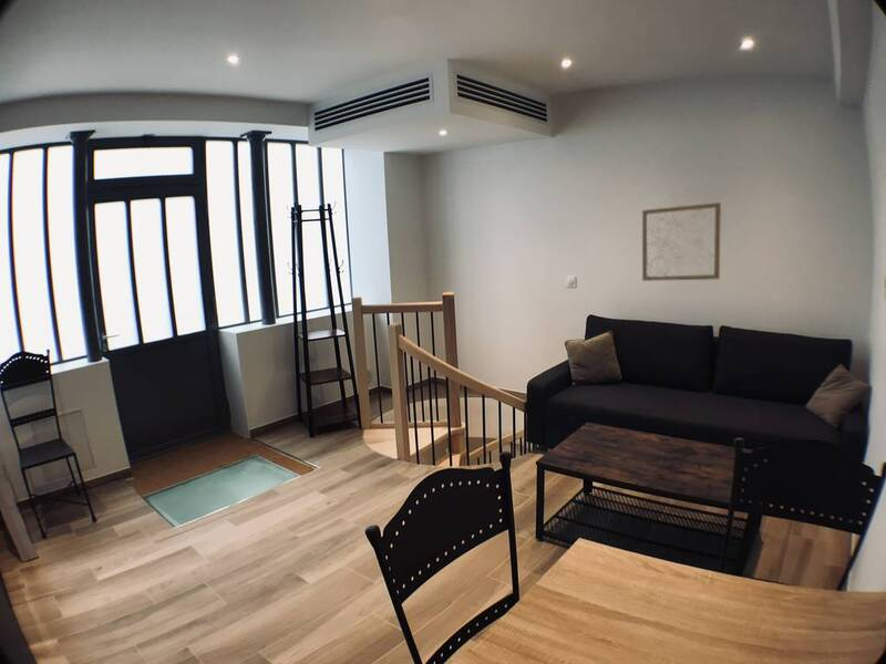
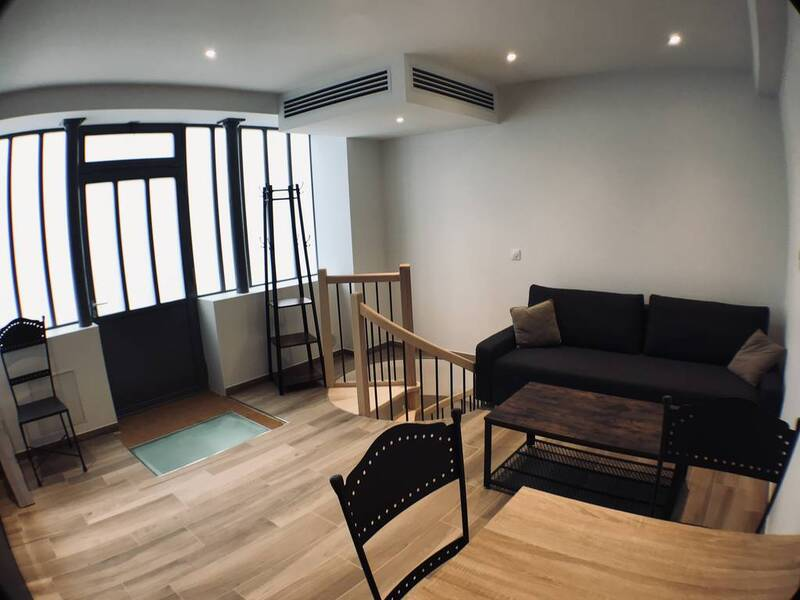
- wall art (677, 245)
